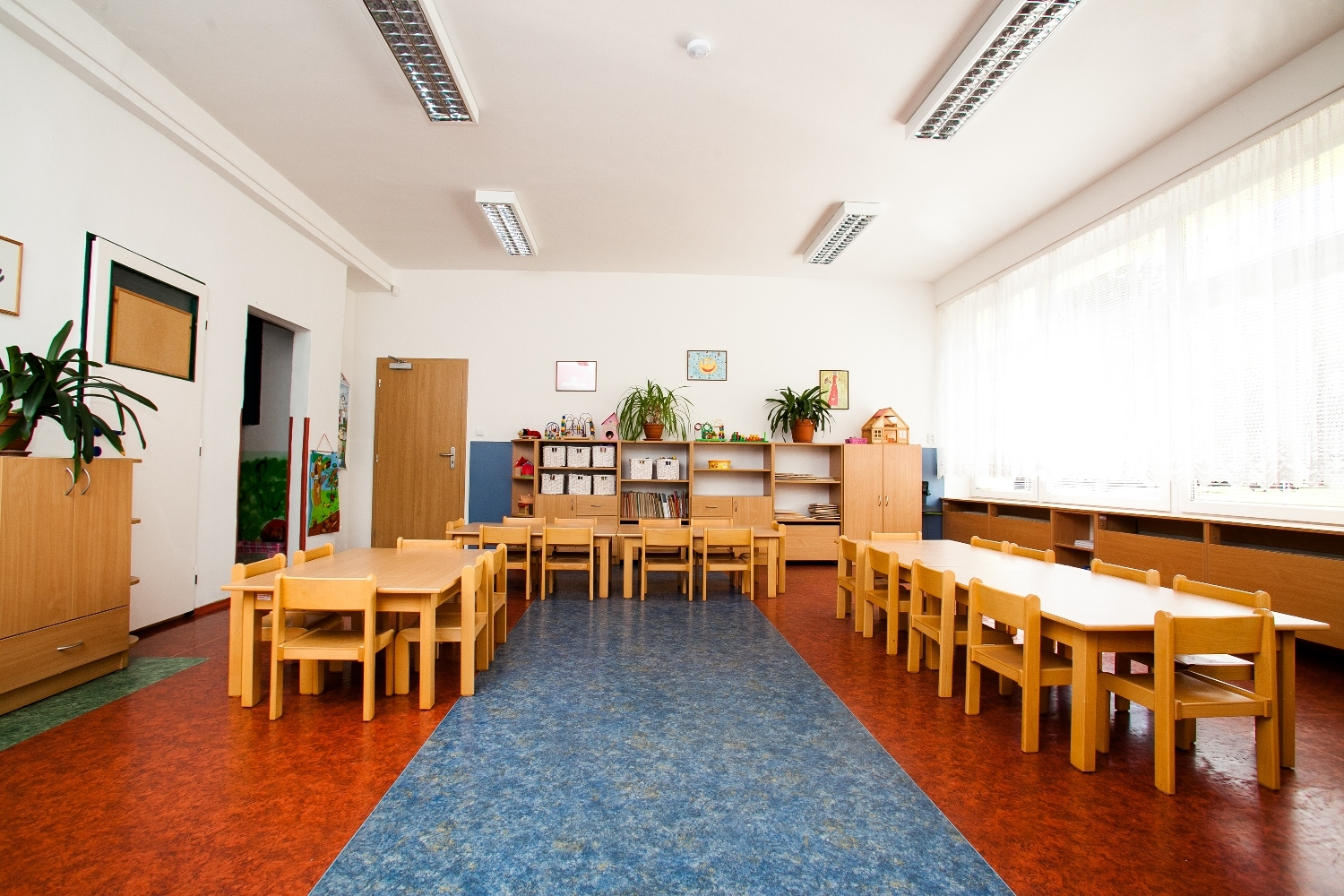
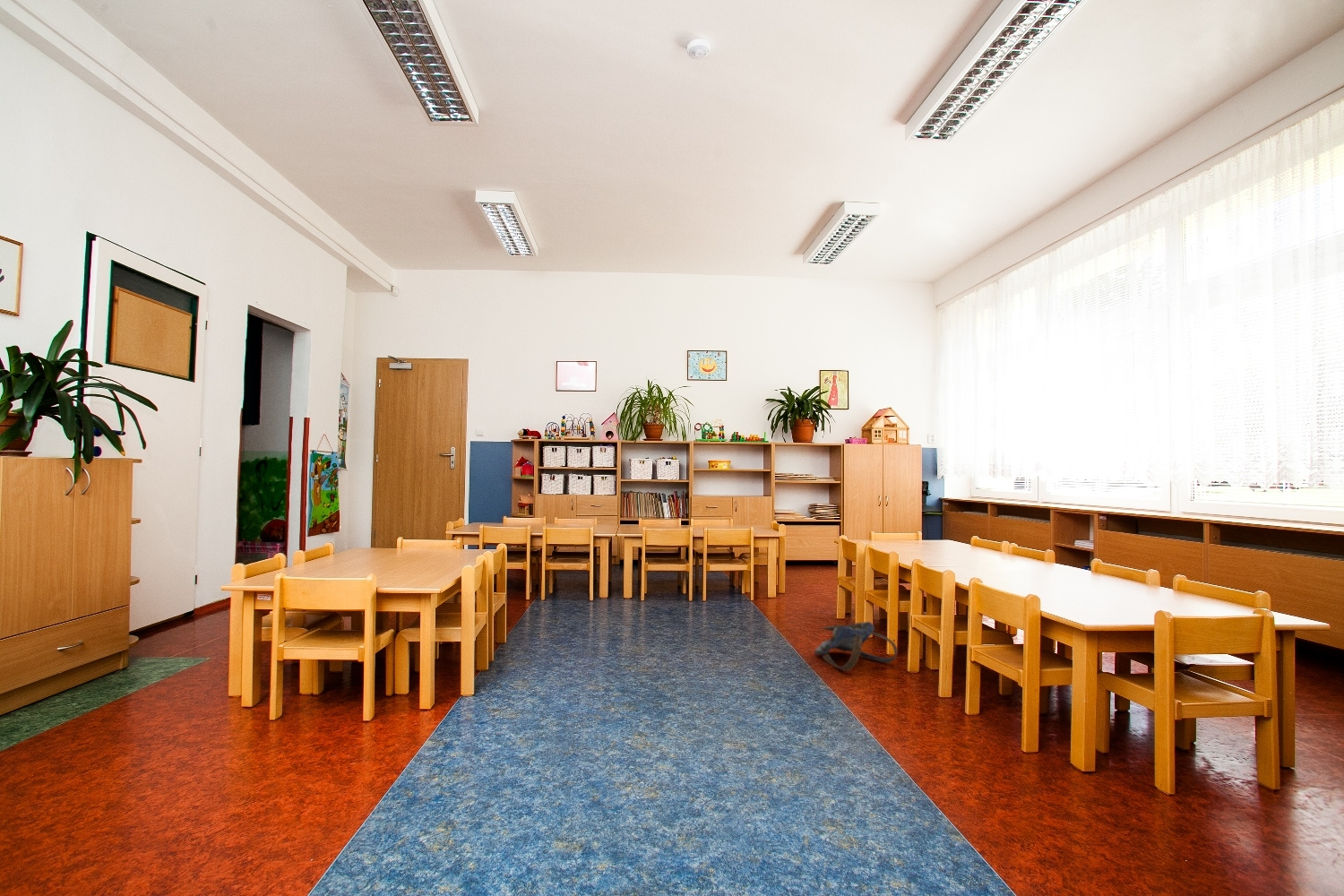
+ backpack (849, 641)
